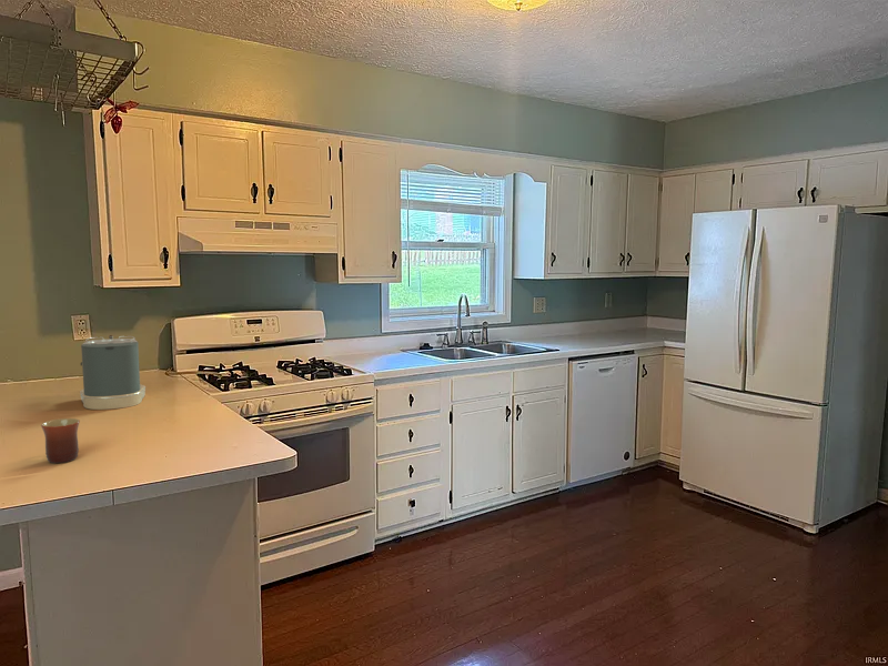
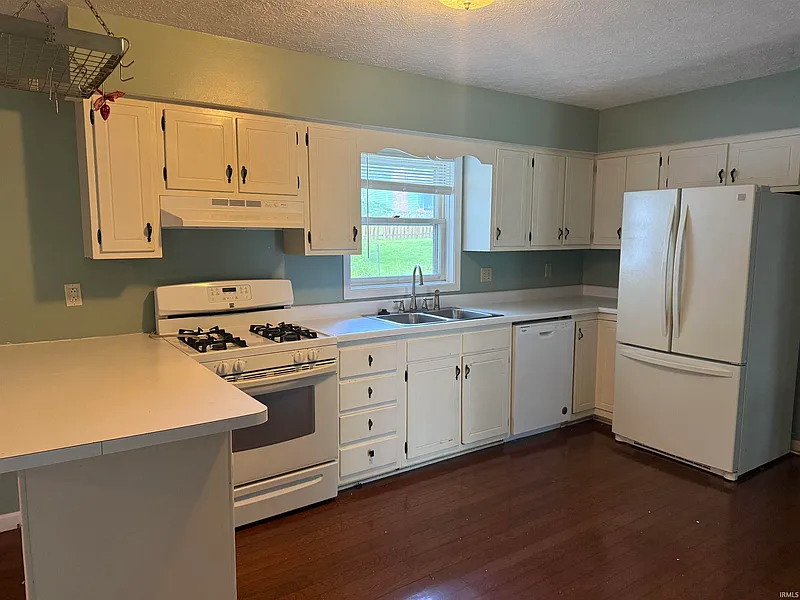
- coffee maker (112, 367)
- mug (63, 440)
